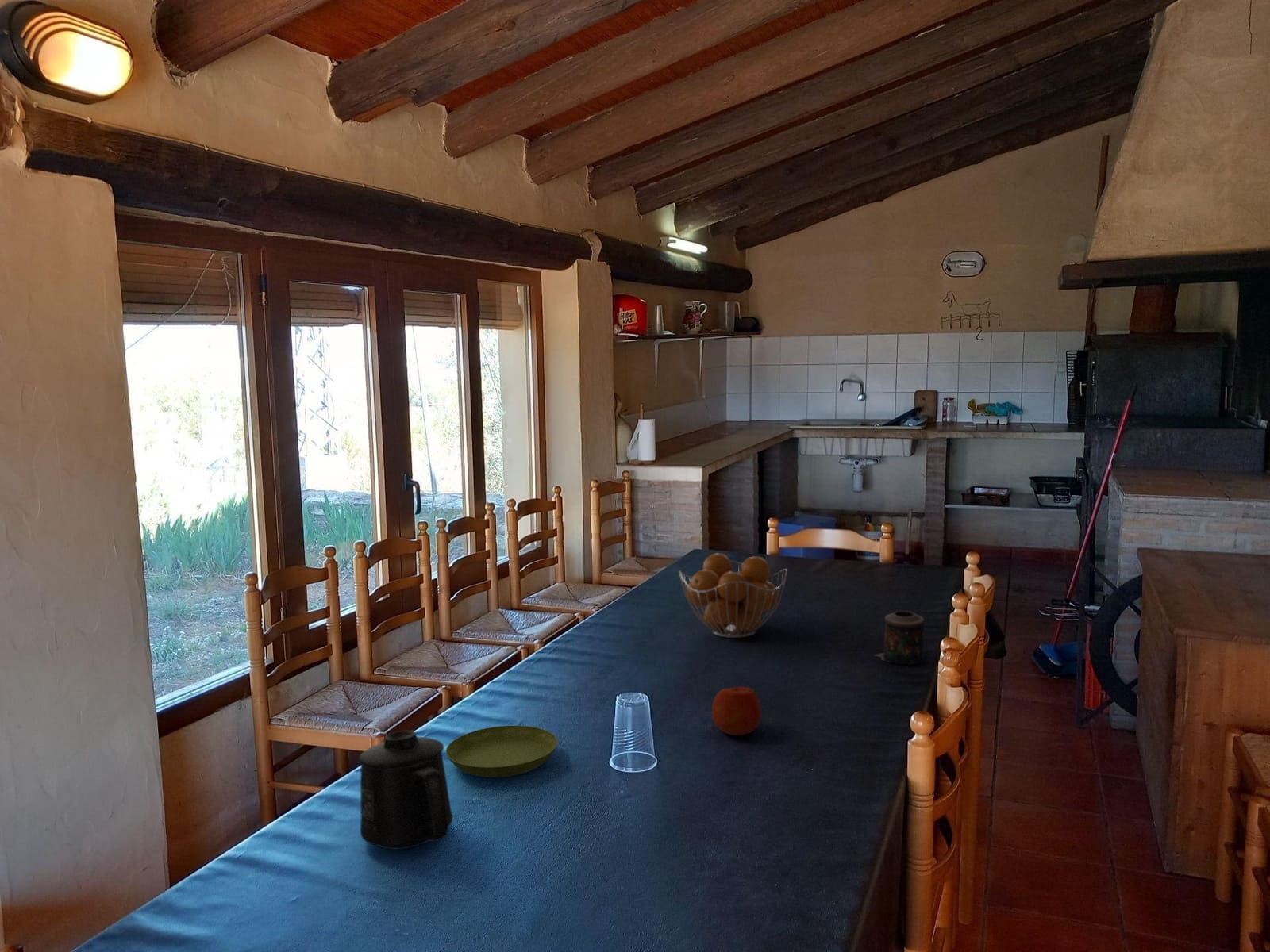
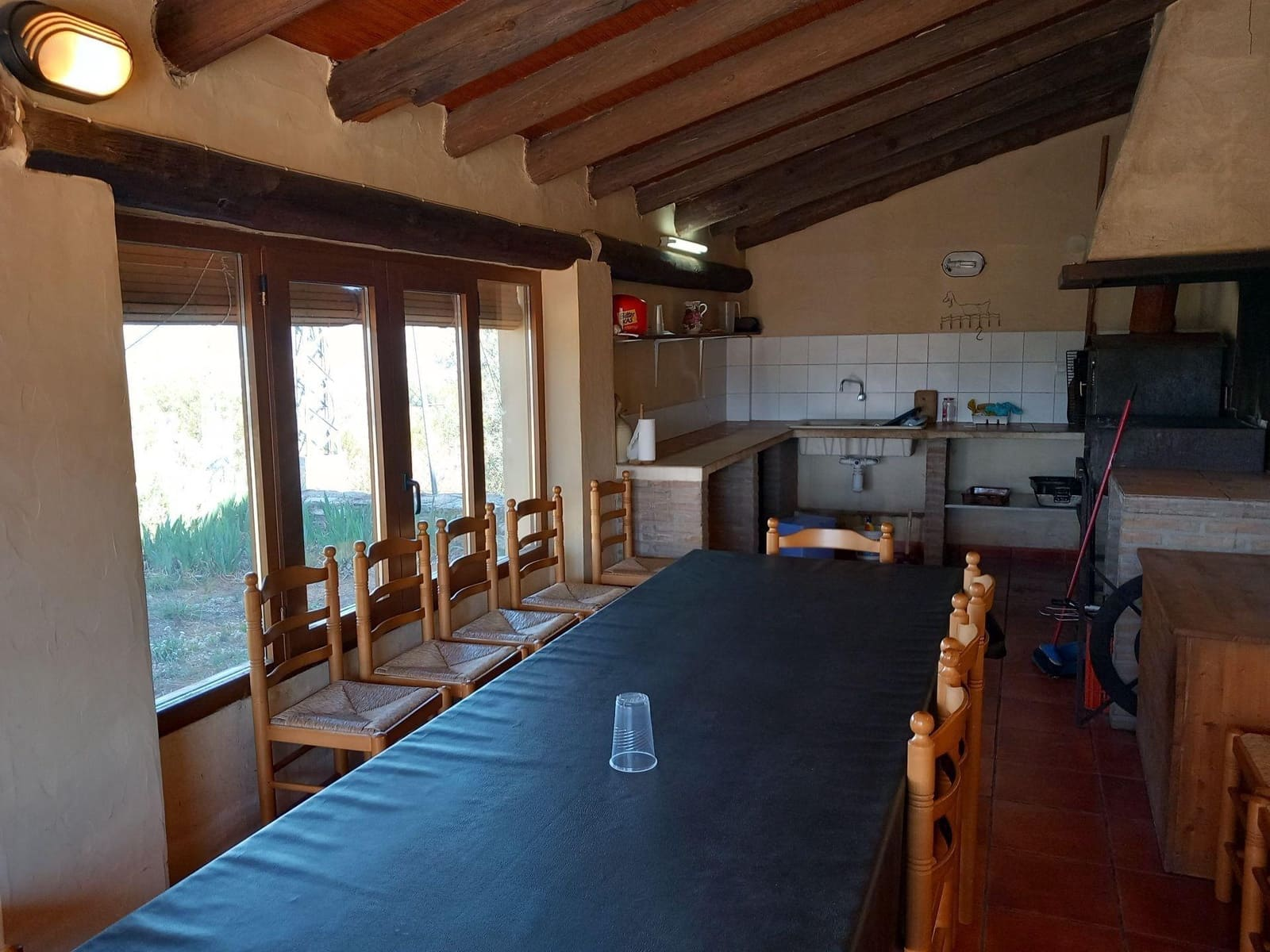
- apple (736, 706)
- mug (414, 788)
- candle (899, 635)
- fruit basket (733, 593)
- saucer (502, 753)
